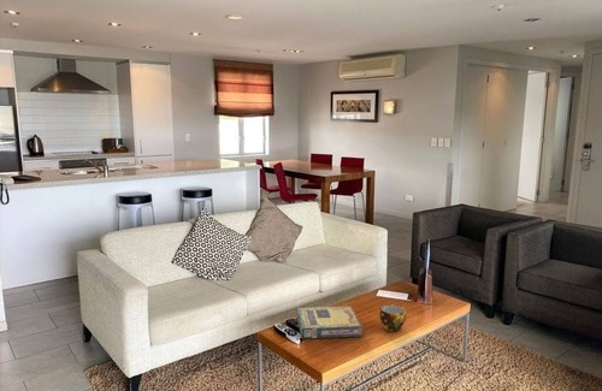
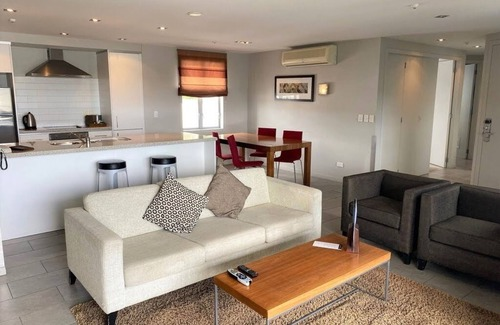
- cup (390, 318)
- video game box (327, 321)
